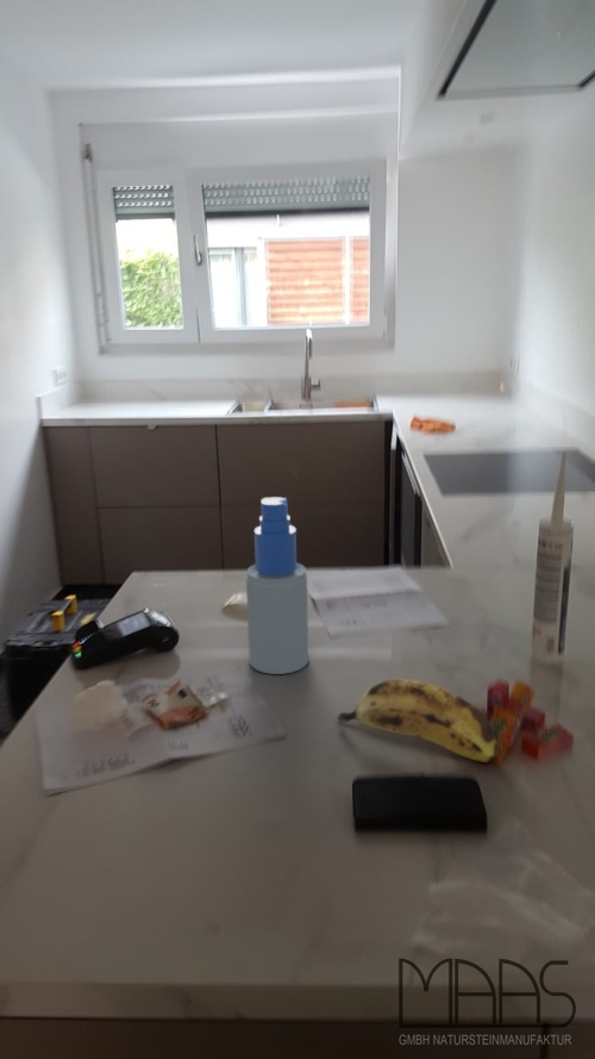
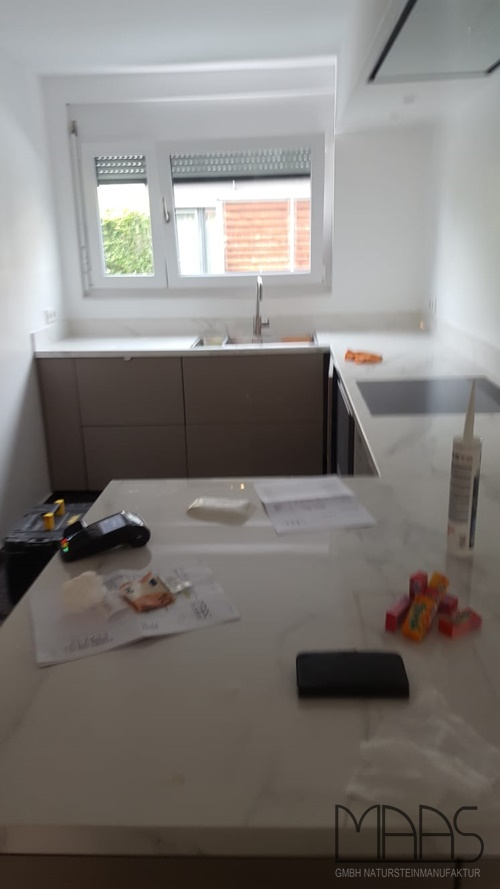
- banana (414, 715)
- spray bottle (276, 583)
